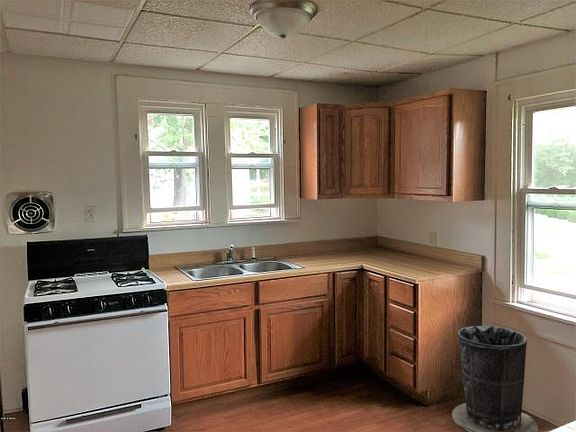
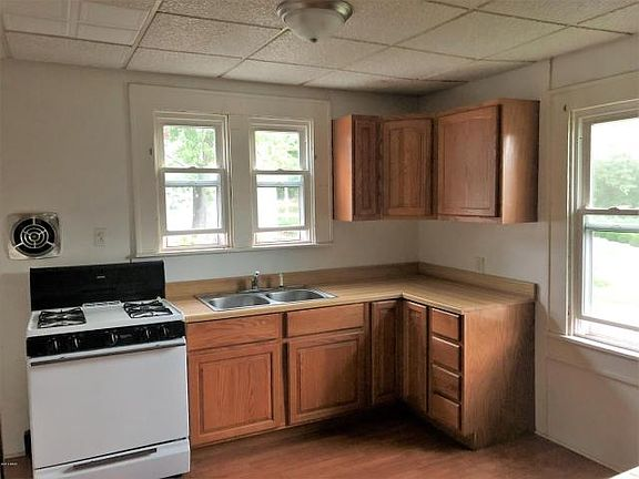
- trash can (493, 377)
